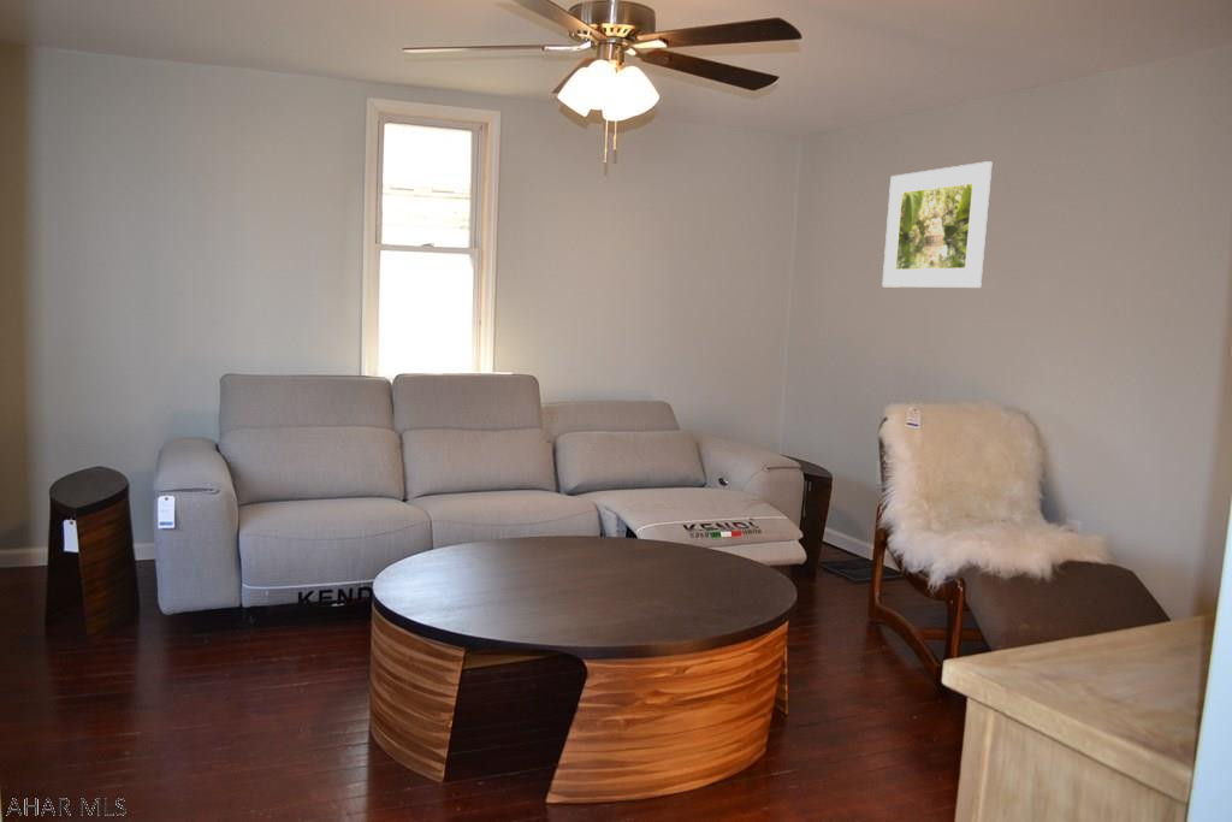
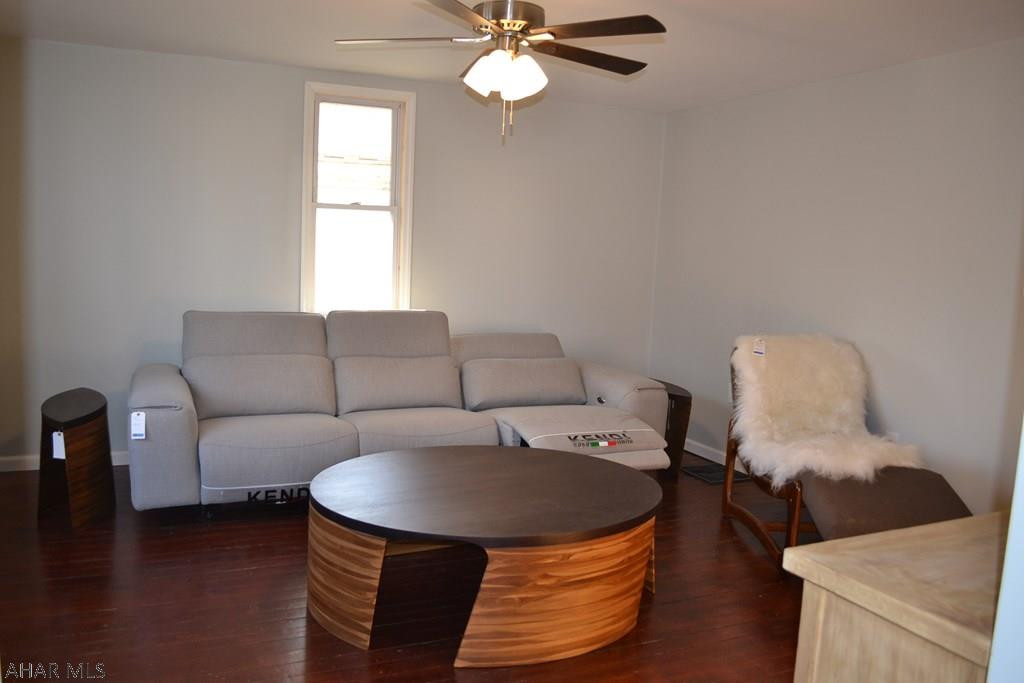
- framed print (932, 229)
